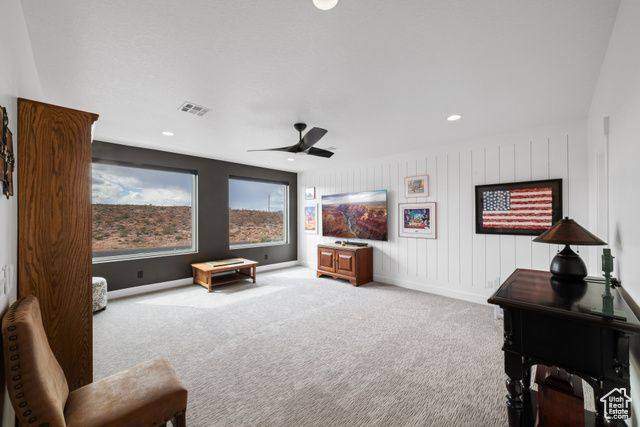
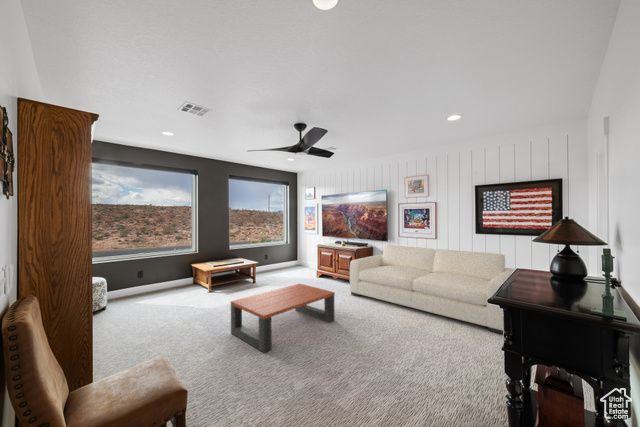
+ coffee table (285, 311)
+ sofa (426, 276)
